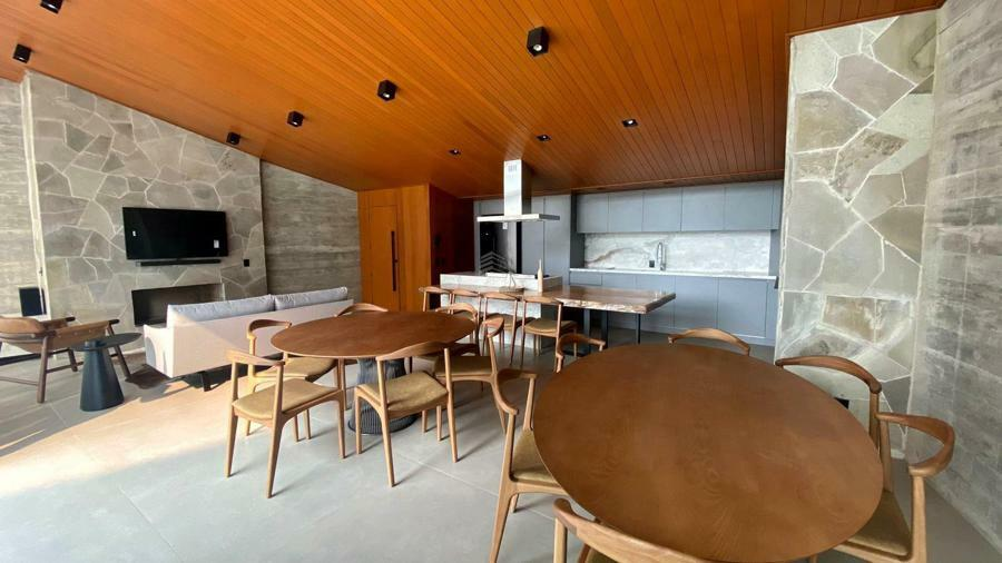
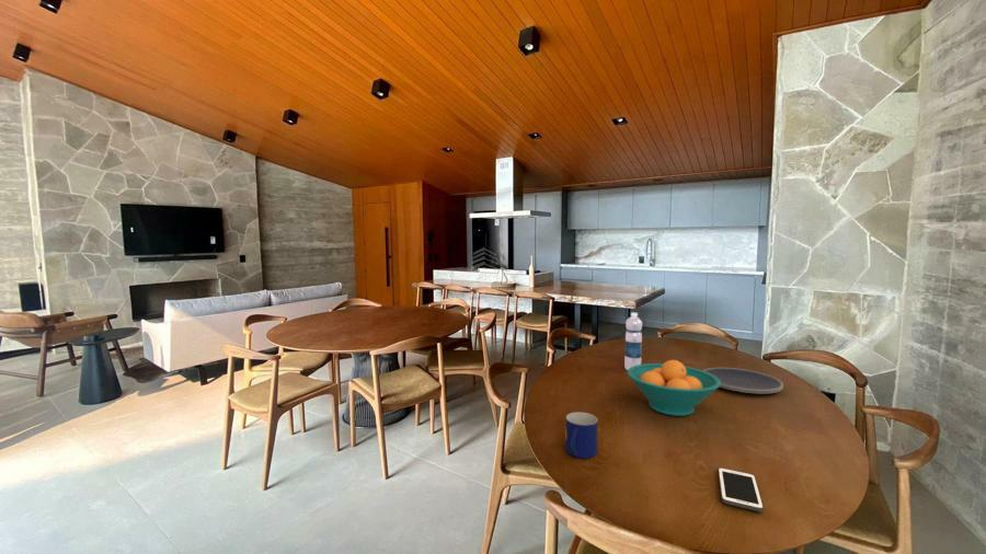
+ plate (740, 380)
+ water bottle (633, 341)
+ cell phone (738, 487)
+ mug (578, 437)
+ fruit bowl (672, 384)
